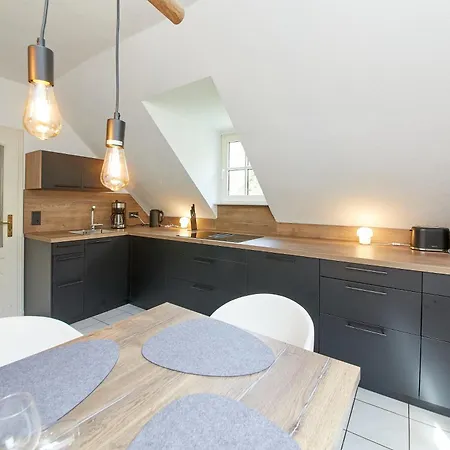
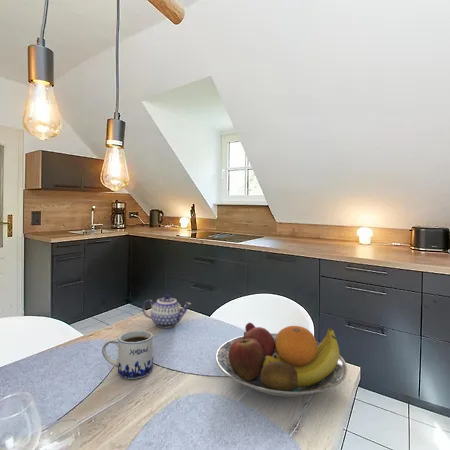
+ mug (130, 353)
+ teapot (166, 309)
+ fruit bowl (278, 351)
